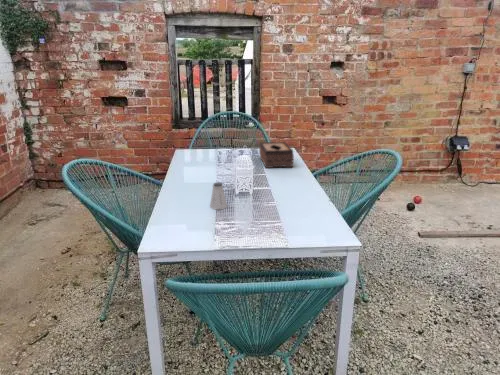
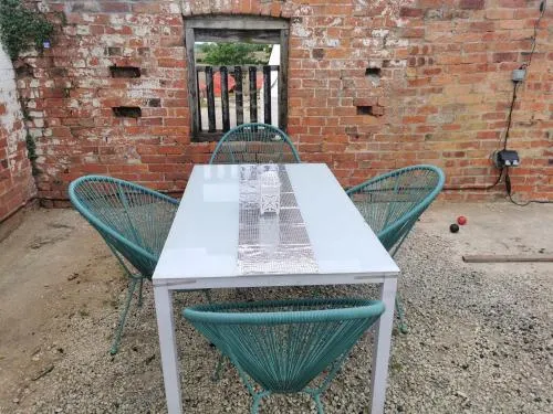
- saltshaker (218, 195)
- tissue box (275, 154)
